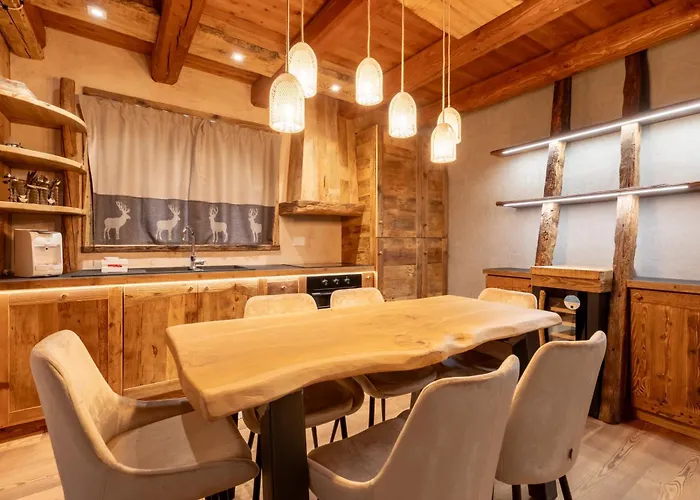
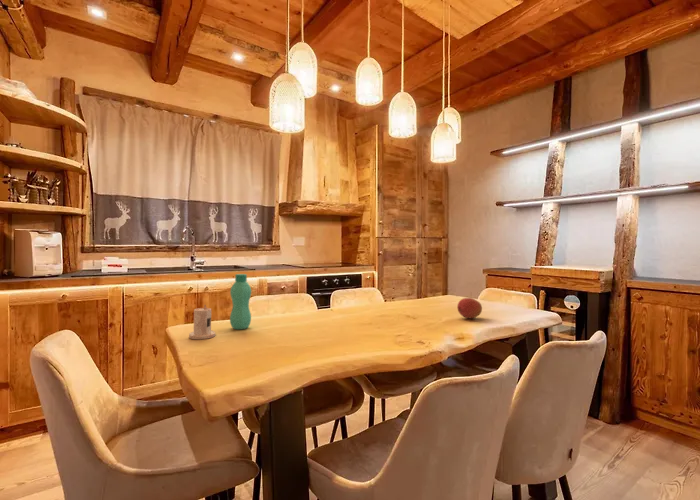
+ bottle (240, 301)
+ fruit (469, 308)
+ candle (202, 320)
